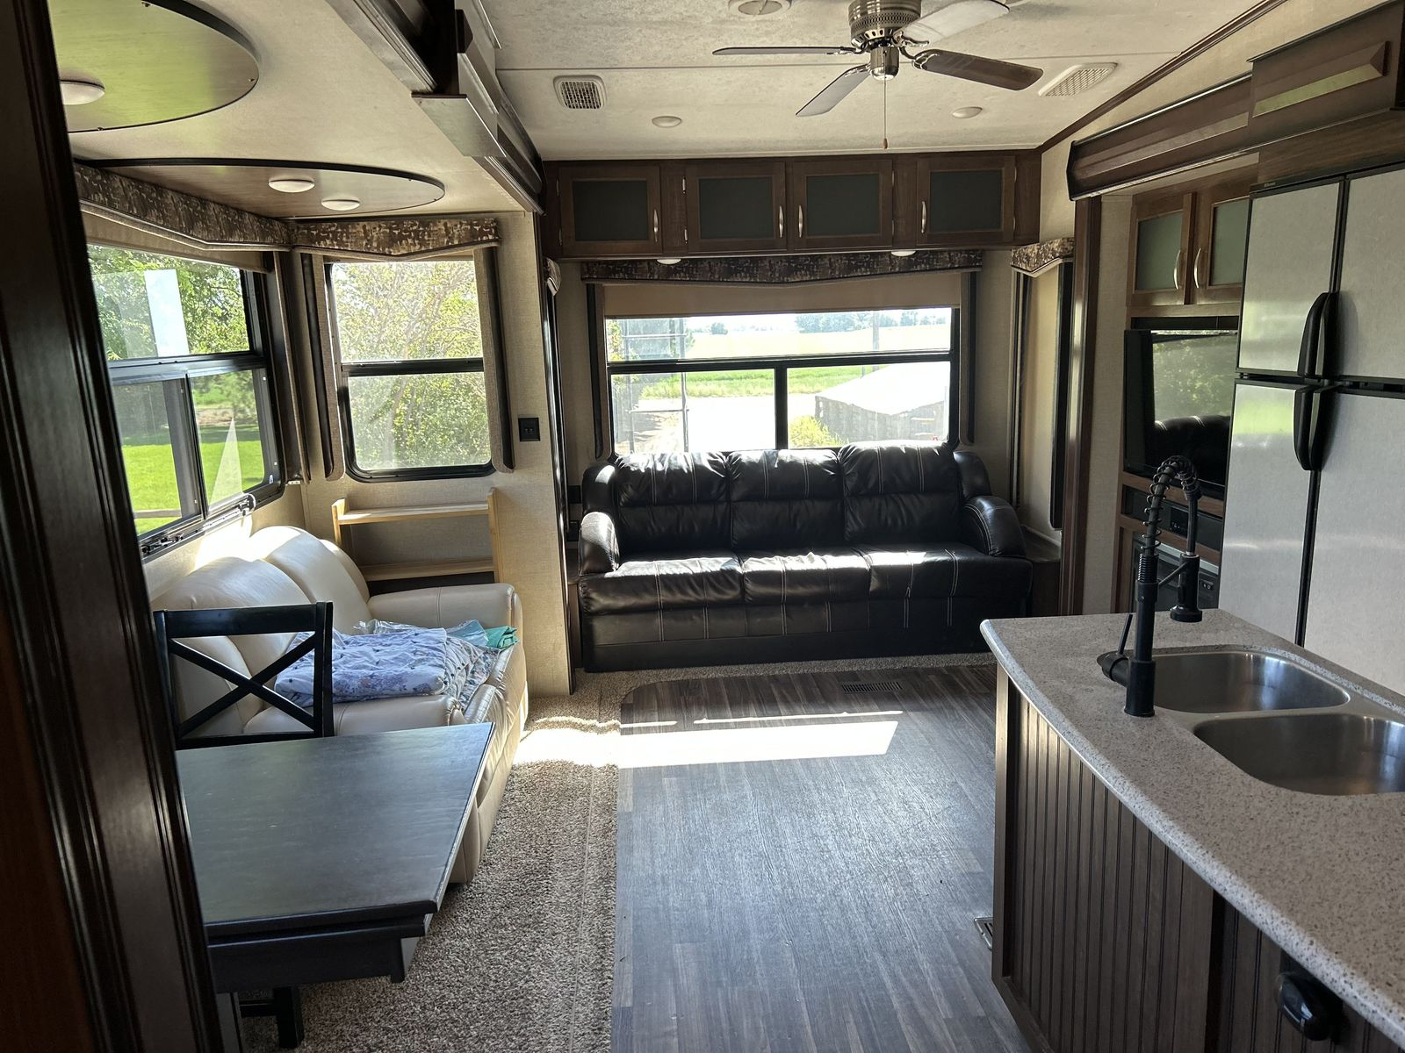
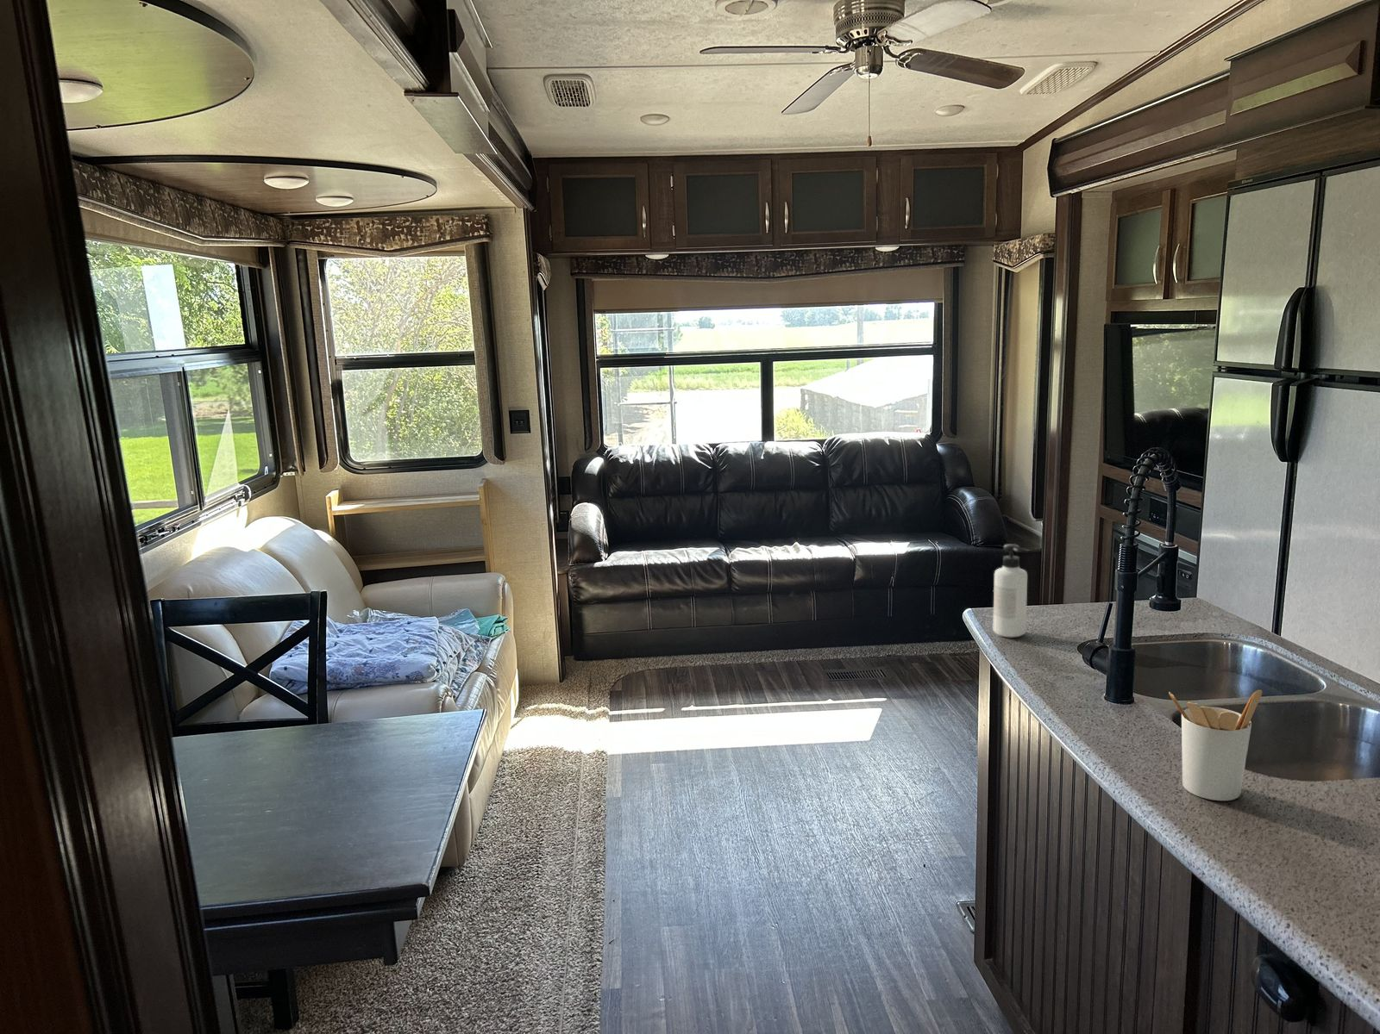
+ soap dispenser (1009, 590)
+ utensil holder (1213, 742)
